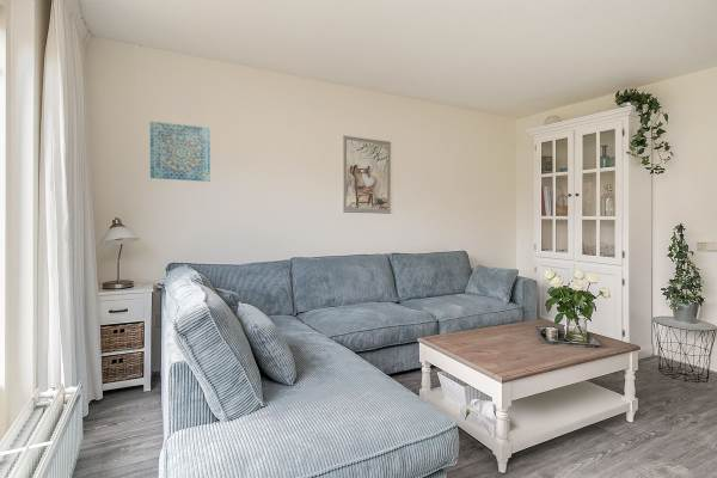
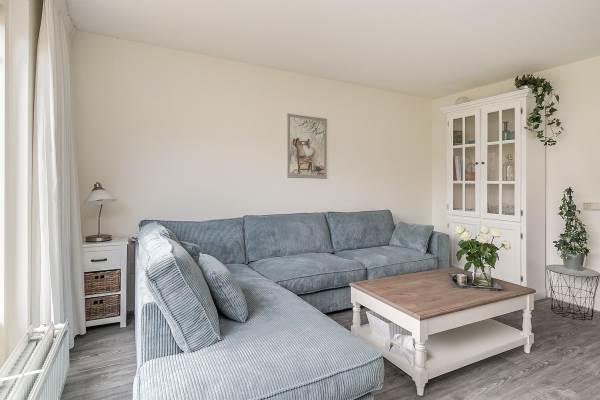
- wall art (180, 152)
